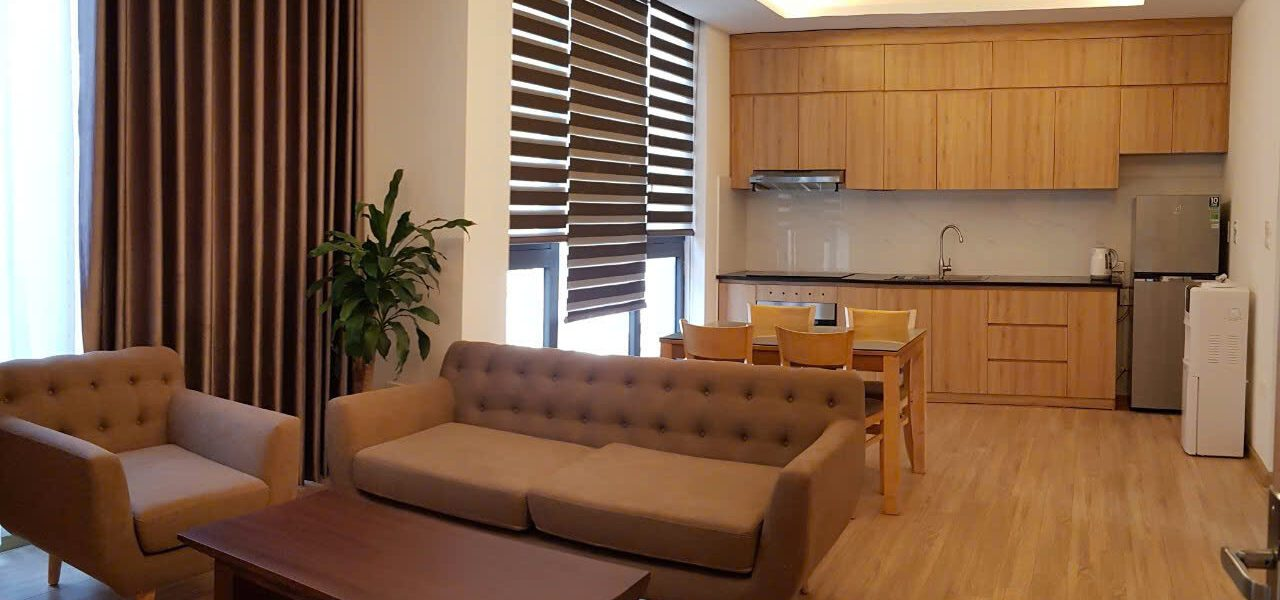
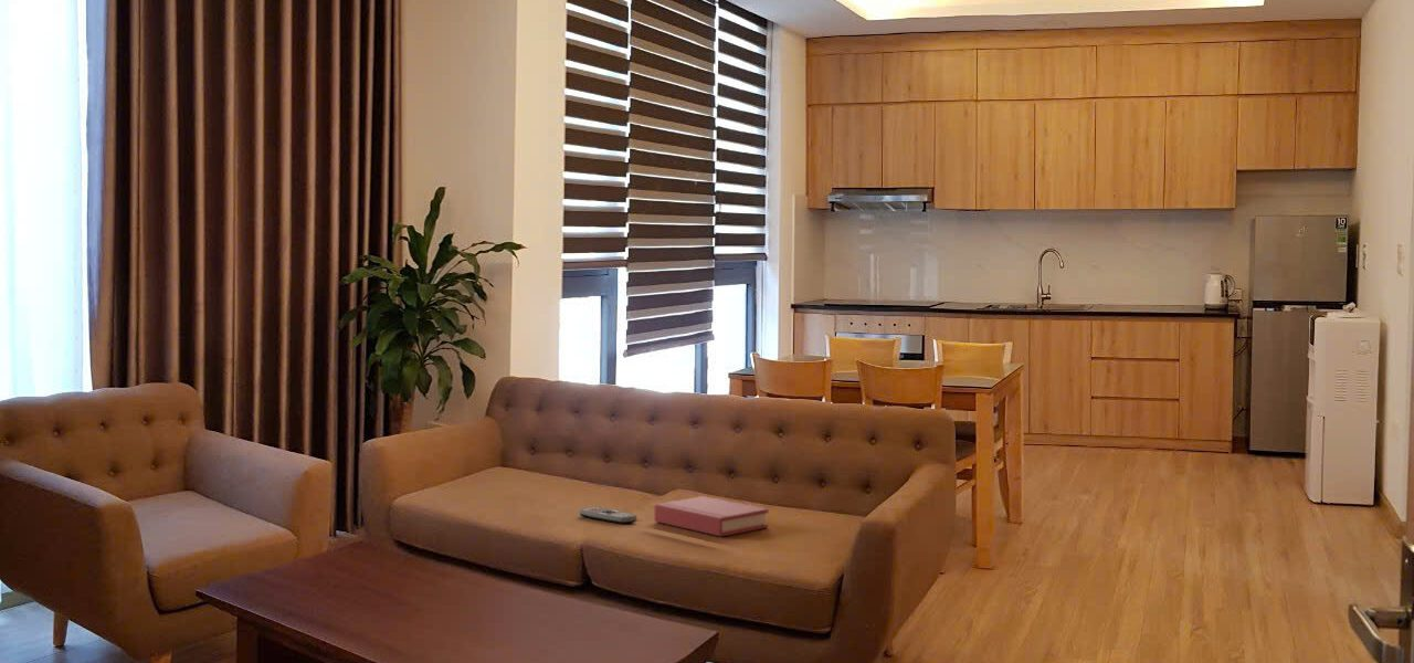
+ remote control (609, 515)
+ hardback book (710, 515)
